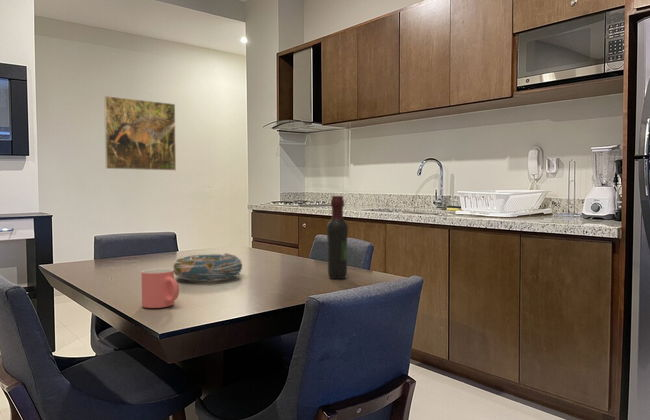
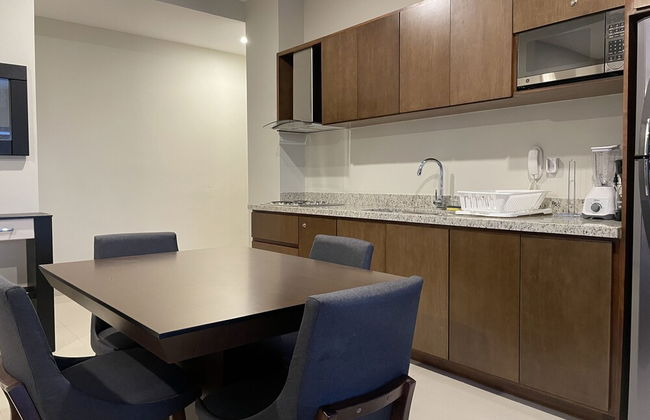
- wine bottle (337, 236)
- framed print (141, 135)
- mug (162, 288)
- decorative bowl (208, 266)
